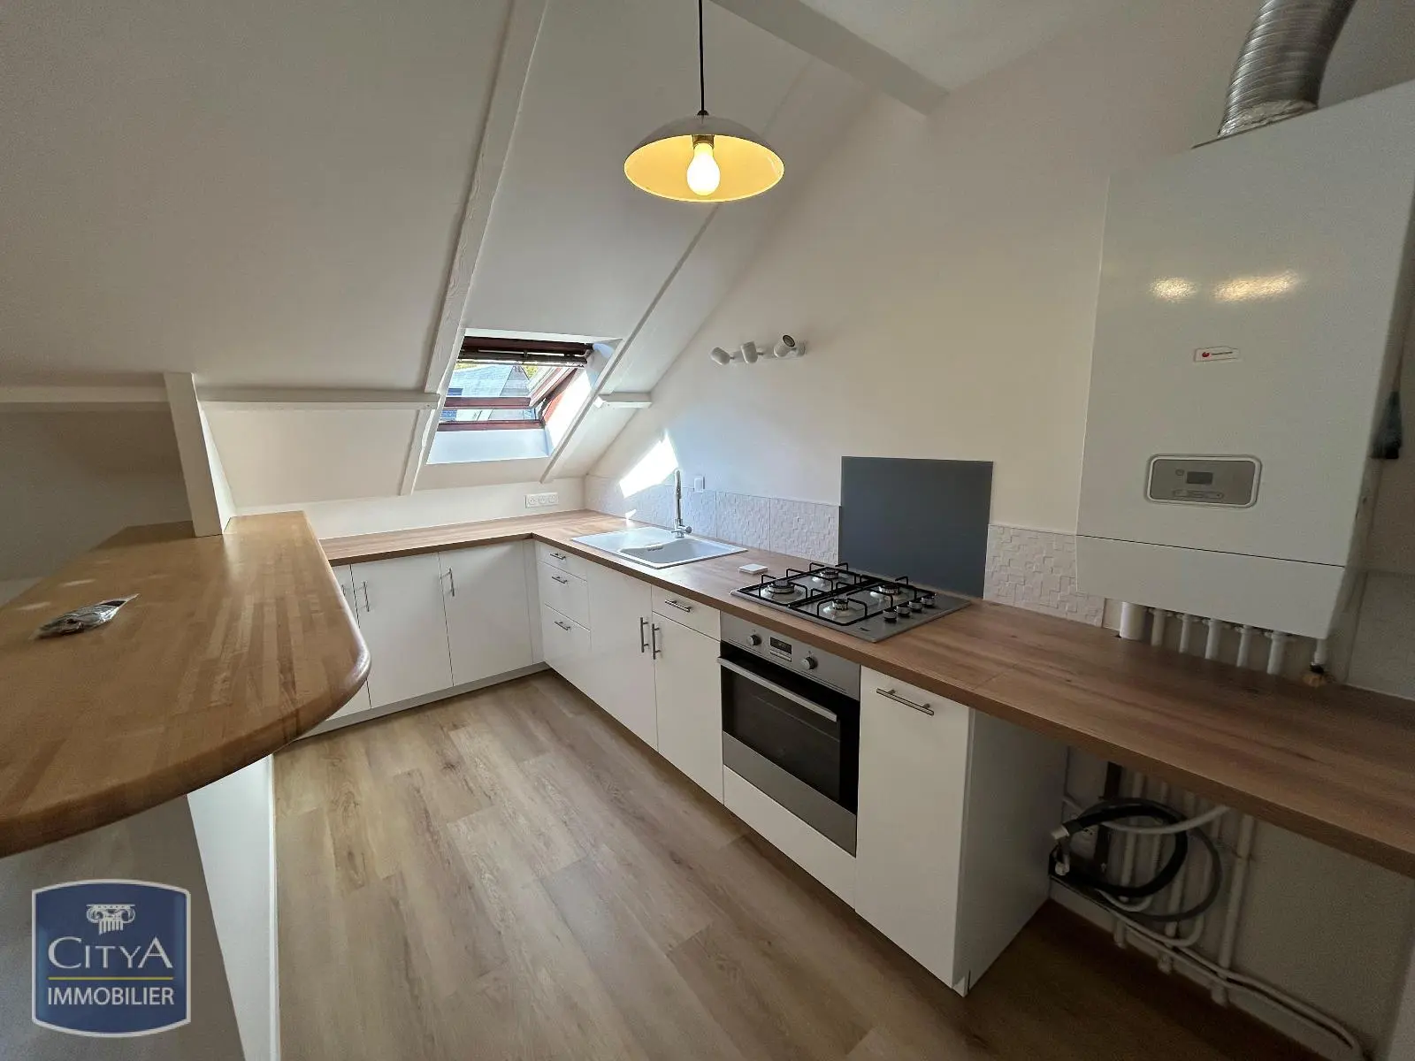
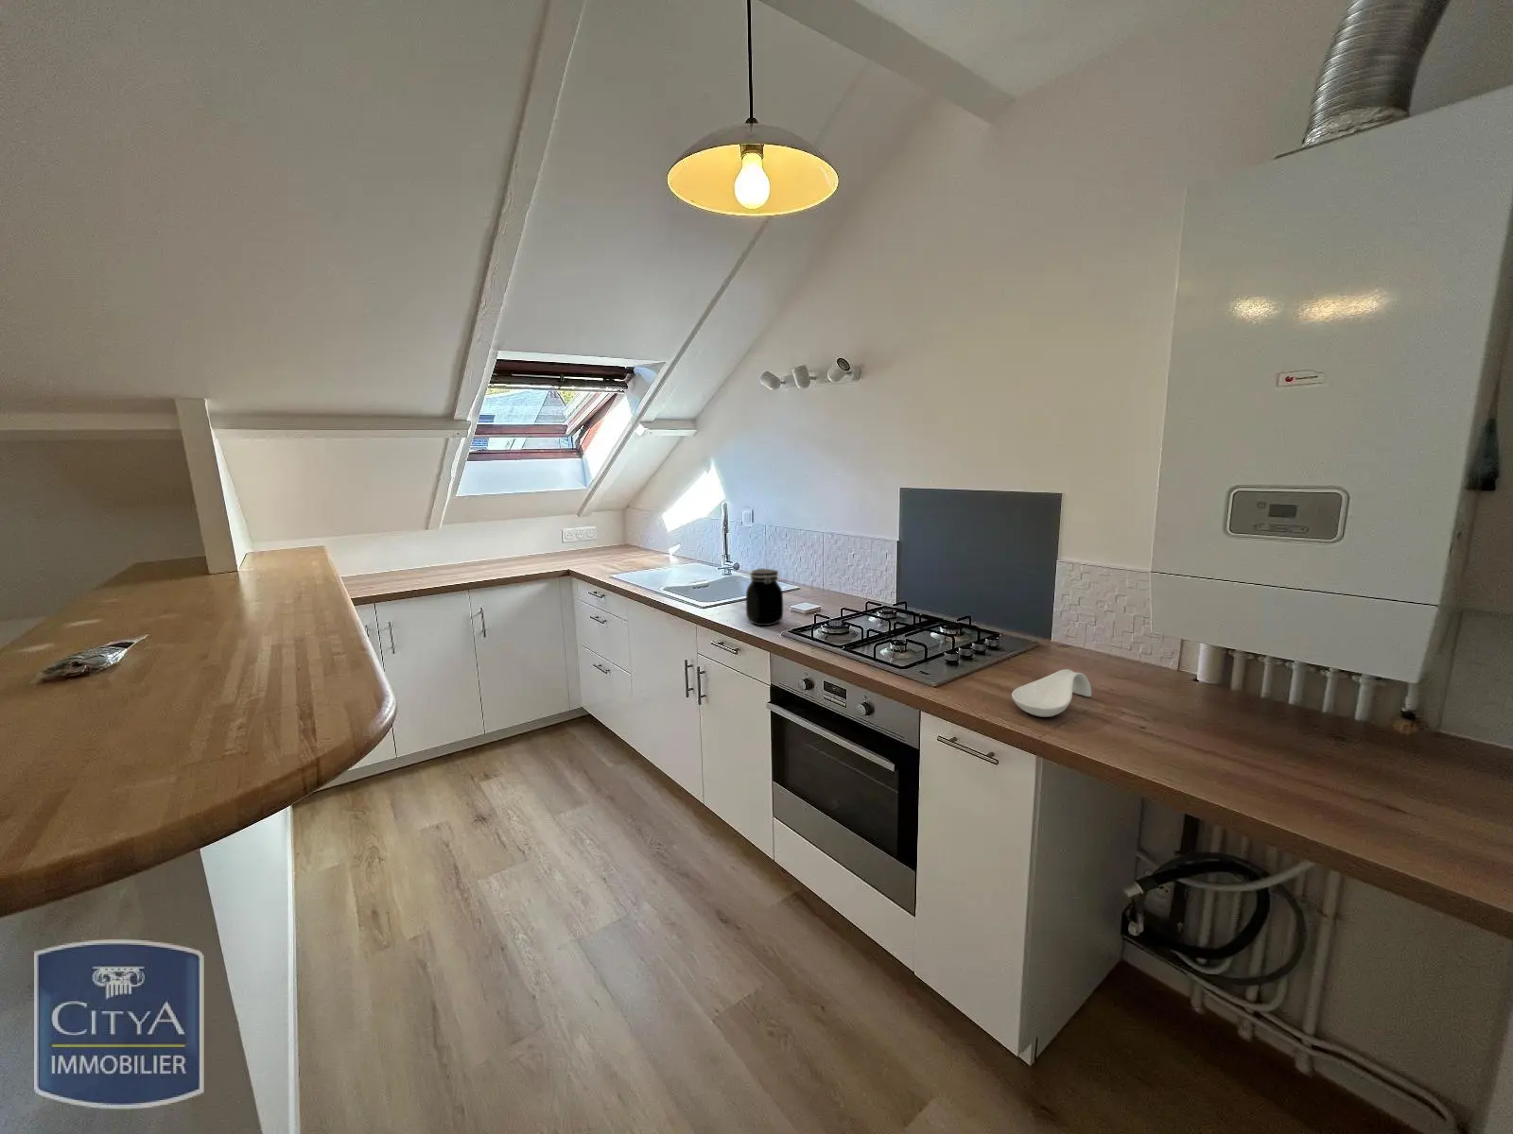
+ jar (764, 597)
+ spoon rest (1054, 691)
